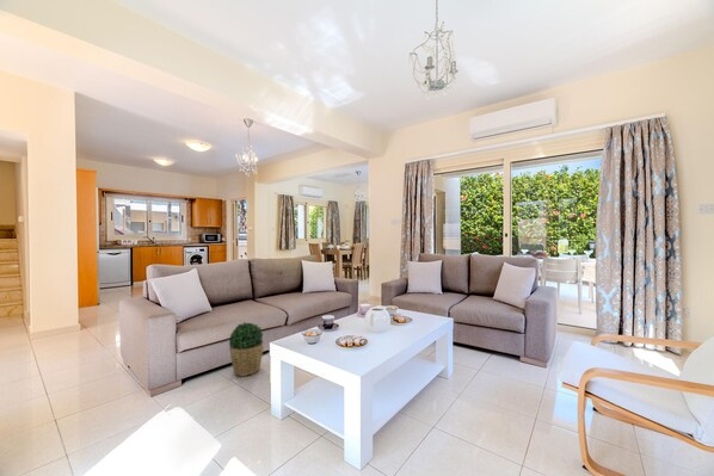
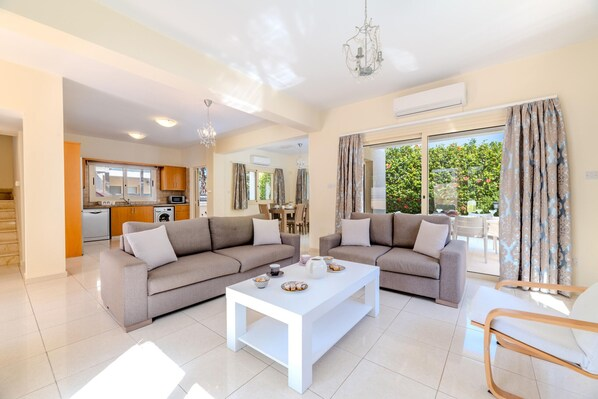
- potted plant (246, 346)
